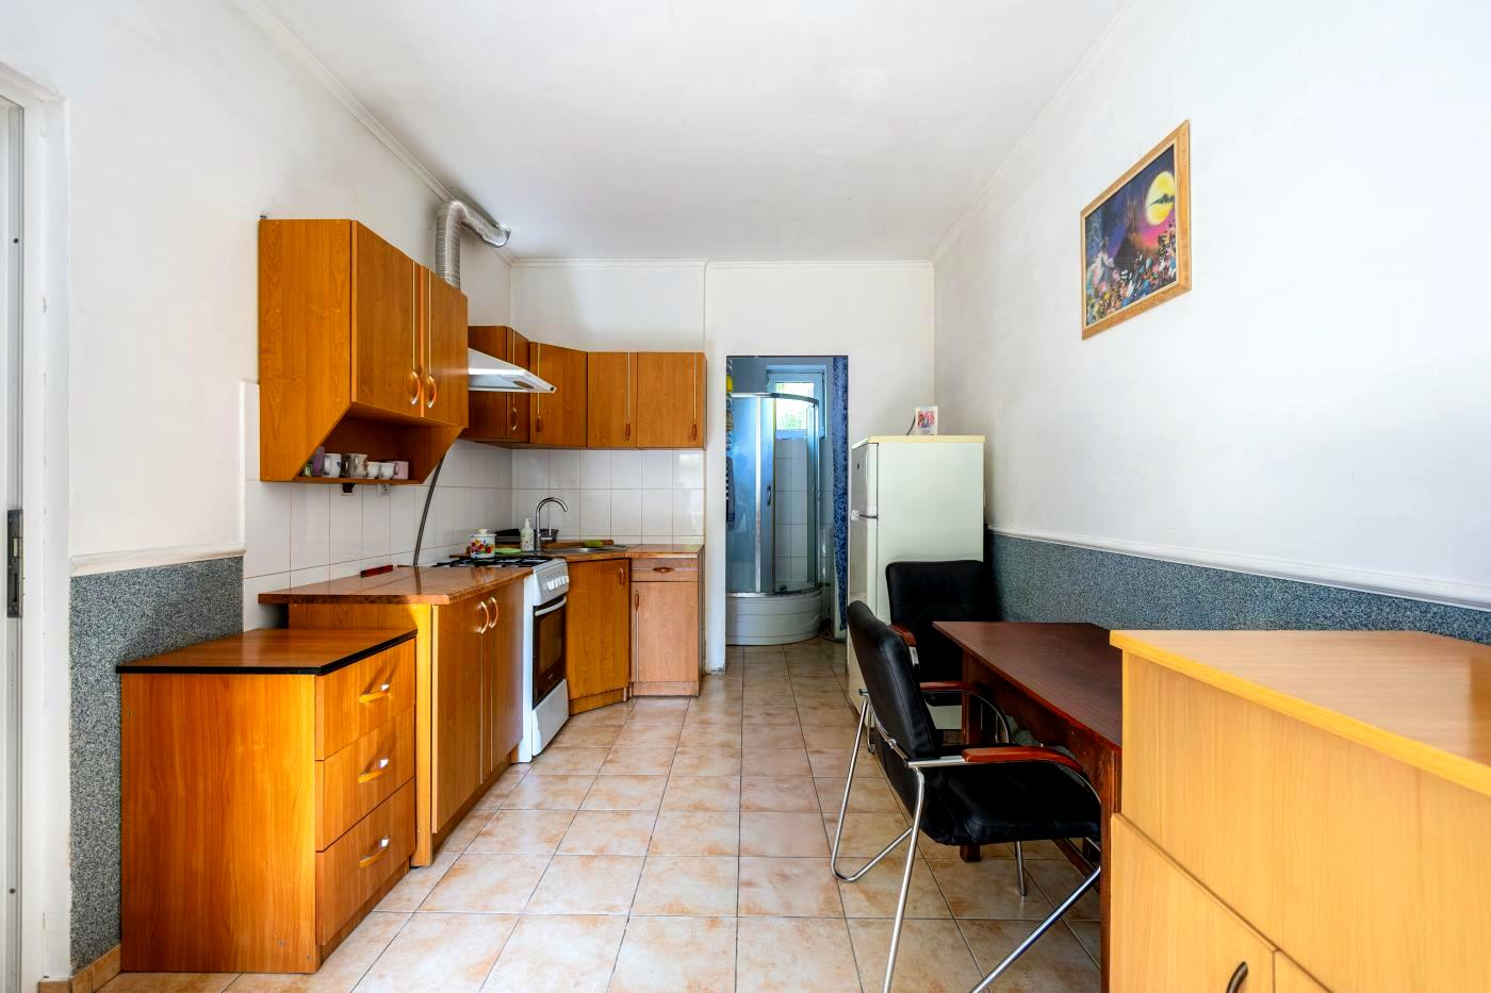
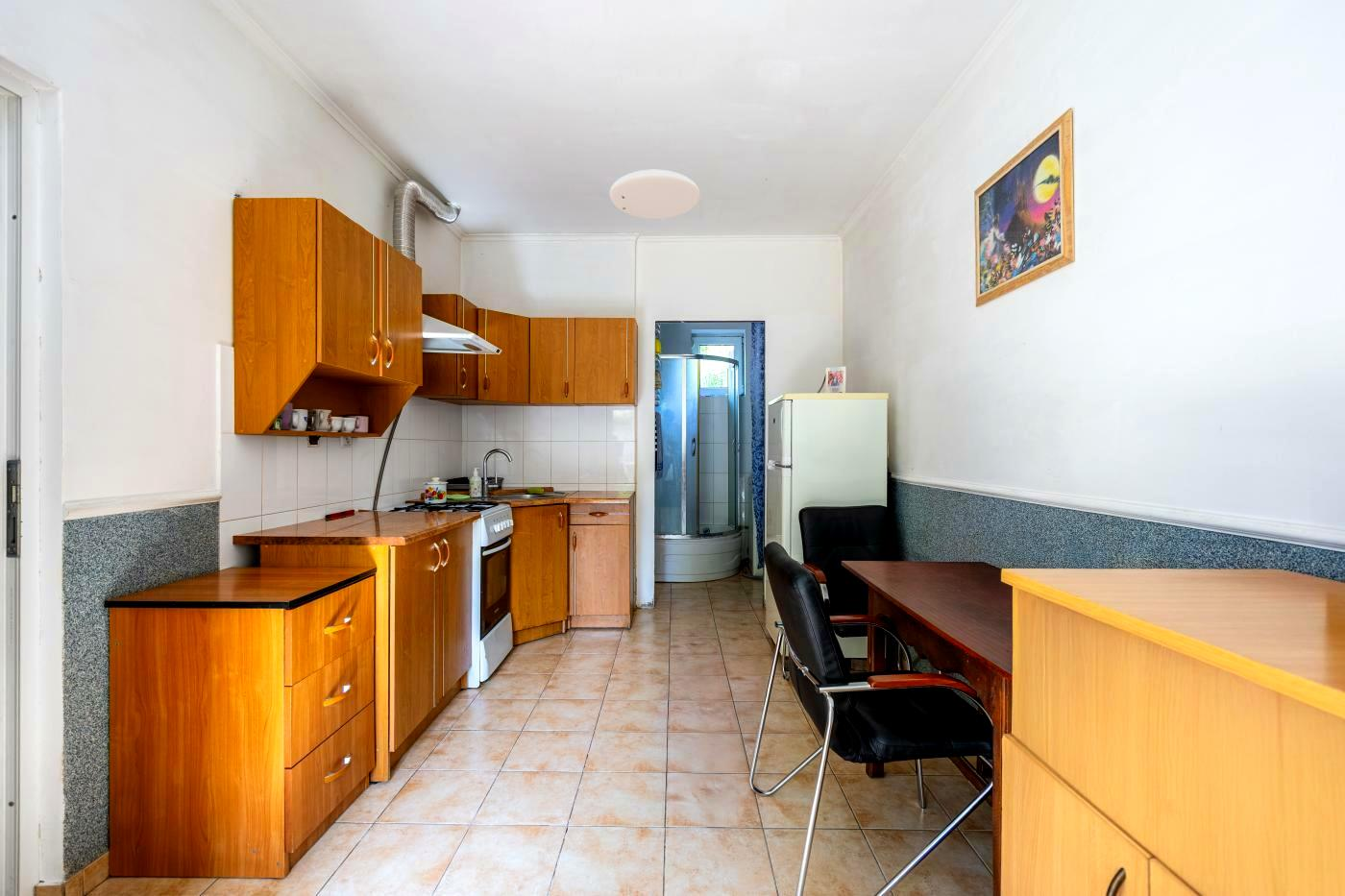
+ ceiling light (654, 196)
